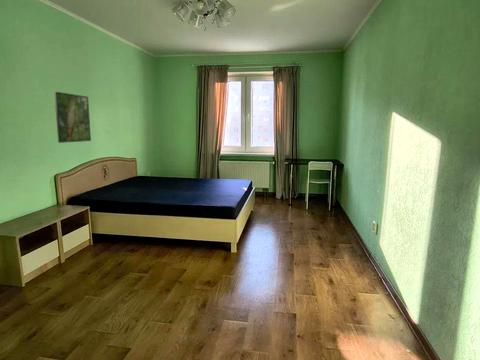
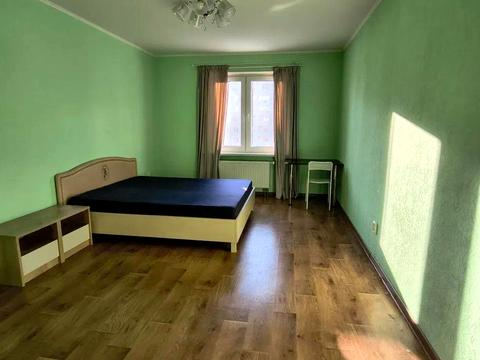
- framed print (74, 118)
